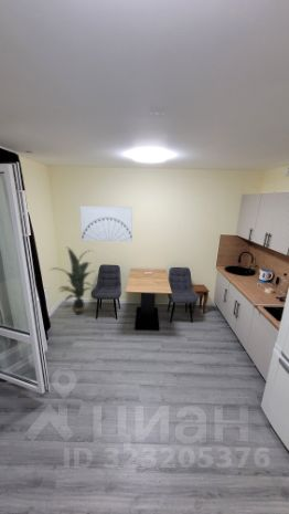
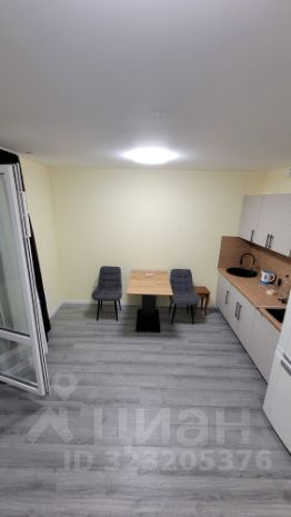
- wall art (106, 223)
- indoor plant (75, 281)
